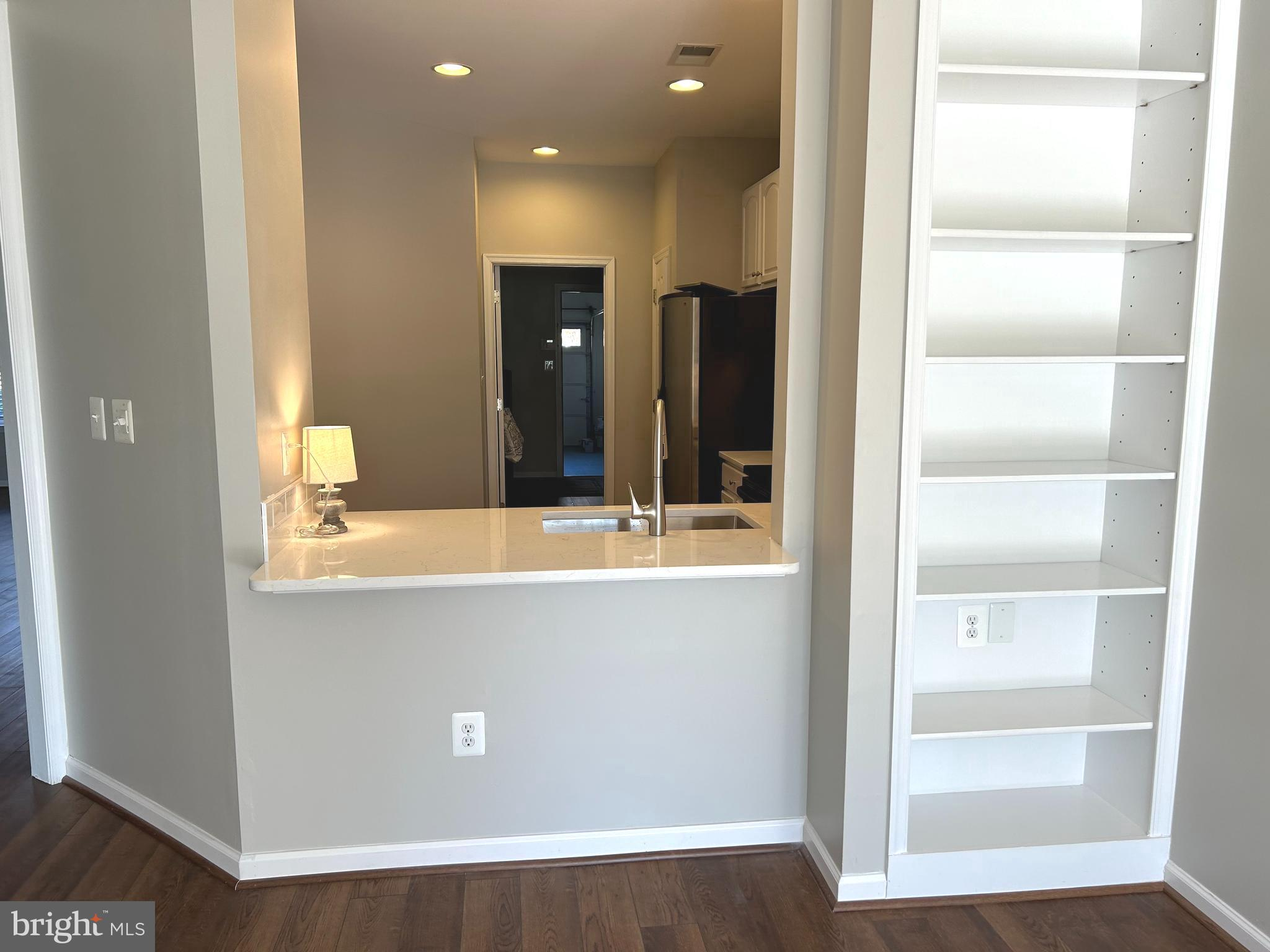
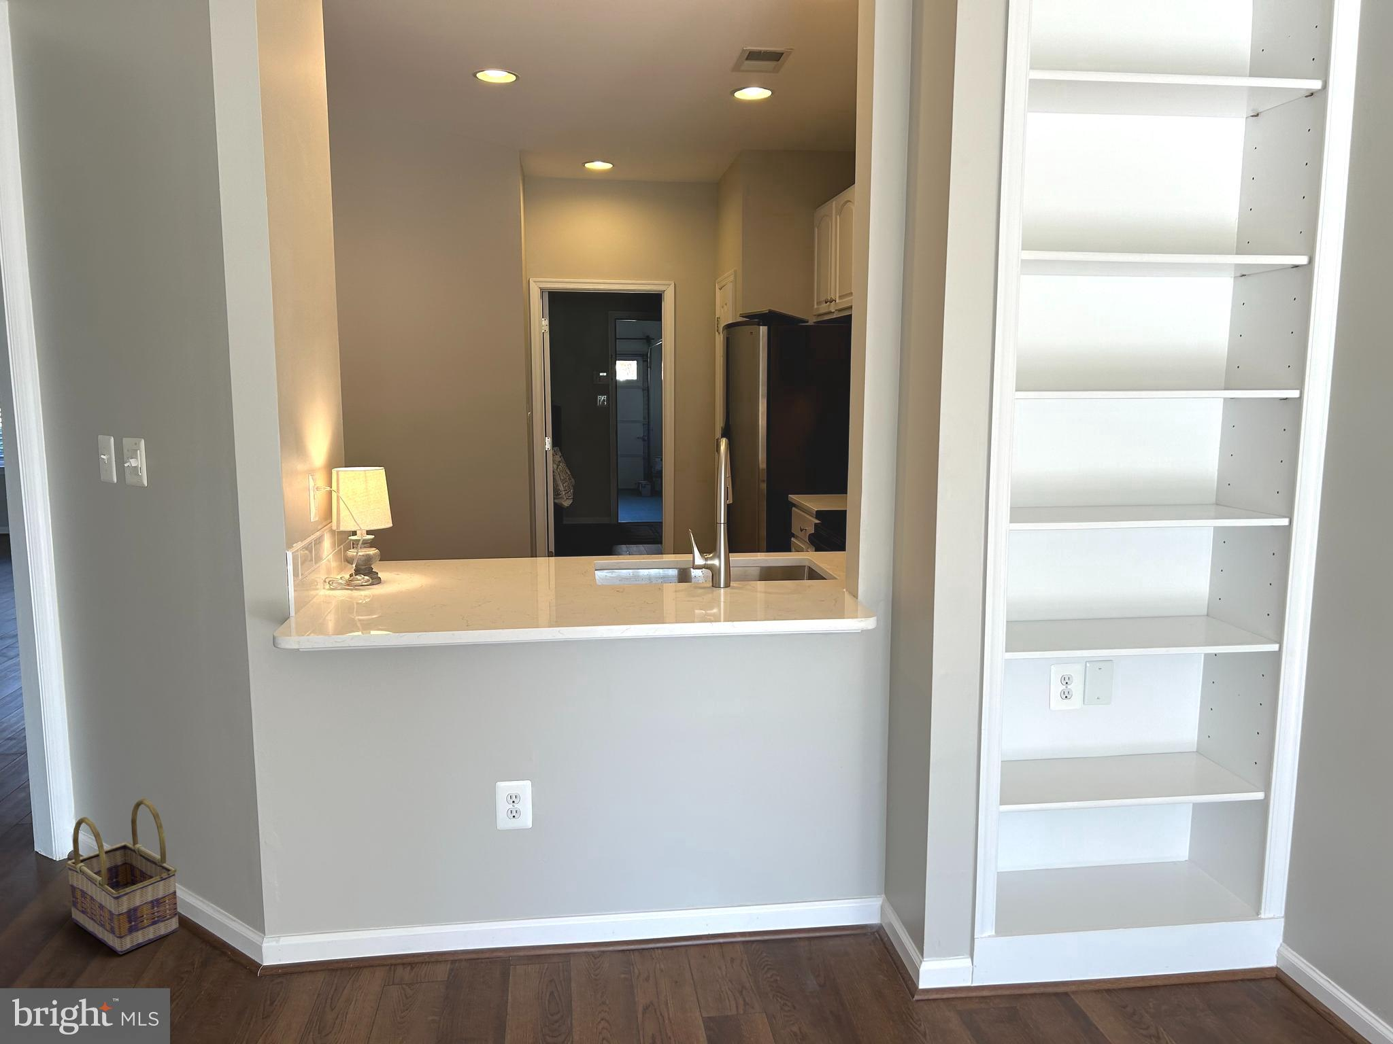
+ basket (121, 867)
